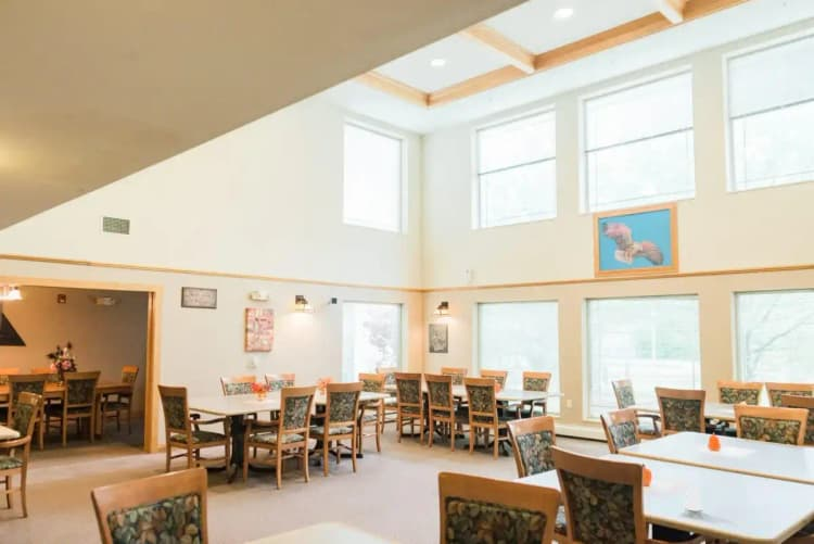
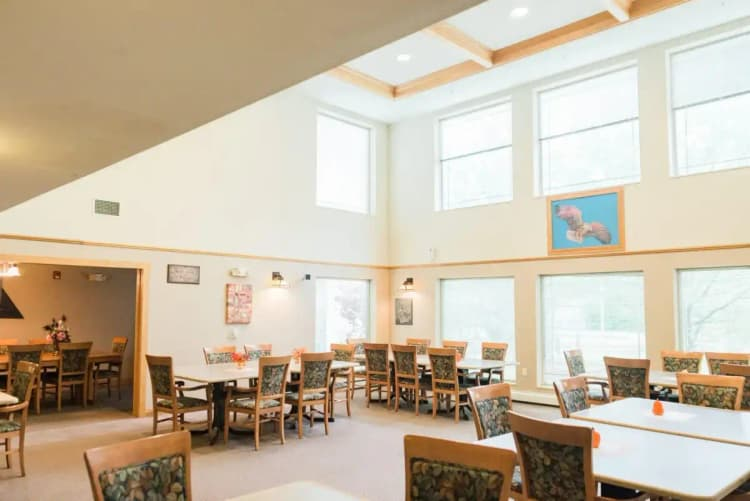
- salt shaker (692, 497)
